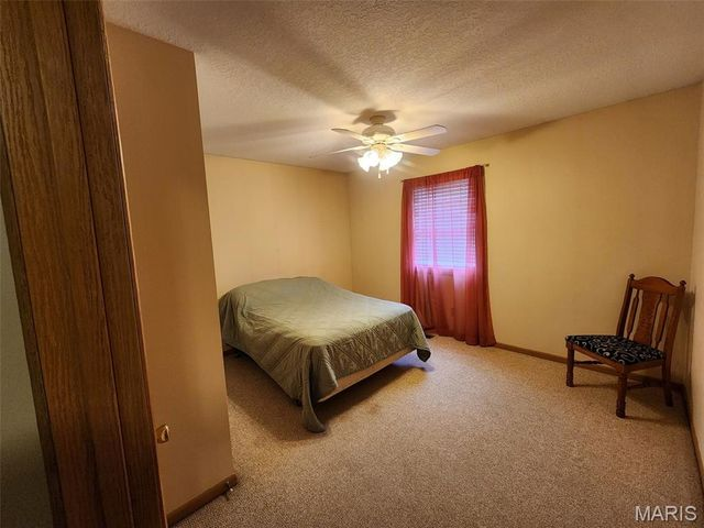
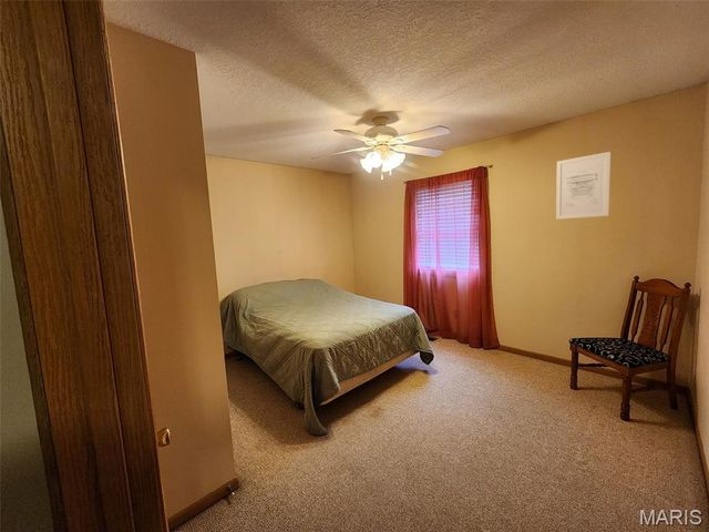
+ wall art (582, 187)
